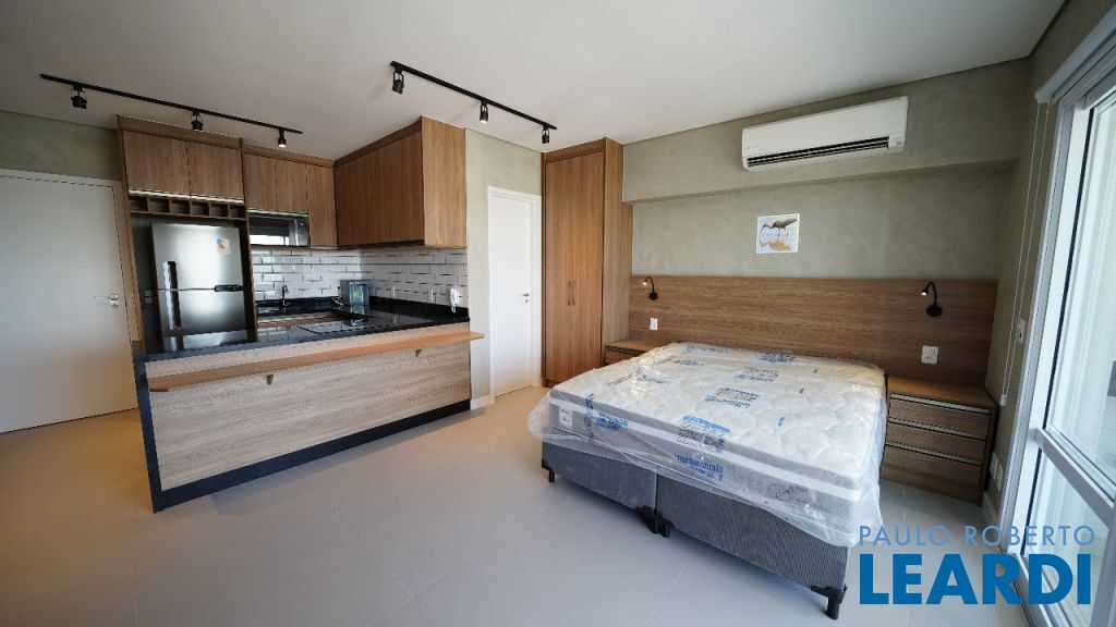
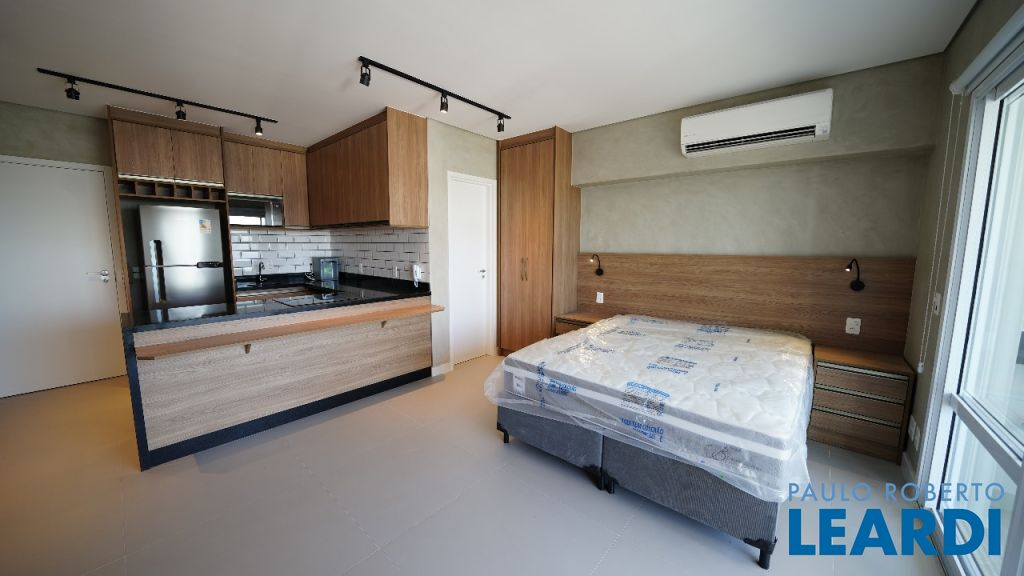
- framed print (777, 234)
